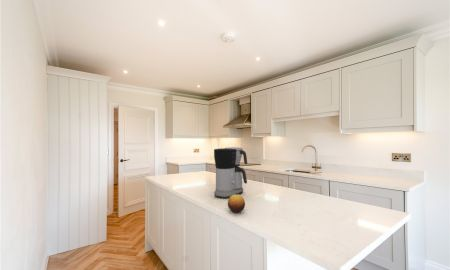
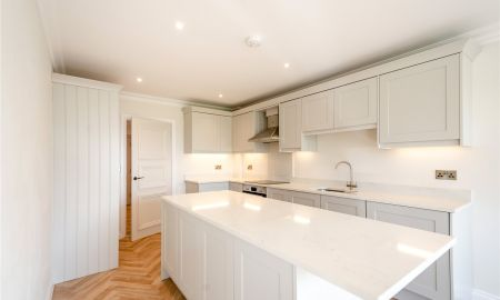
- fruit (236, 203)
- coffee maker (231, 171)
